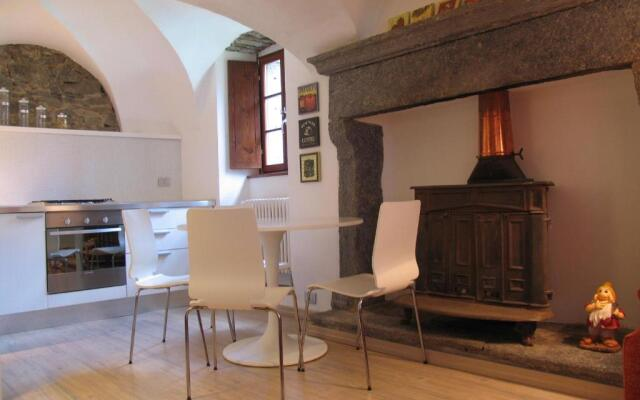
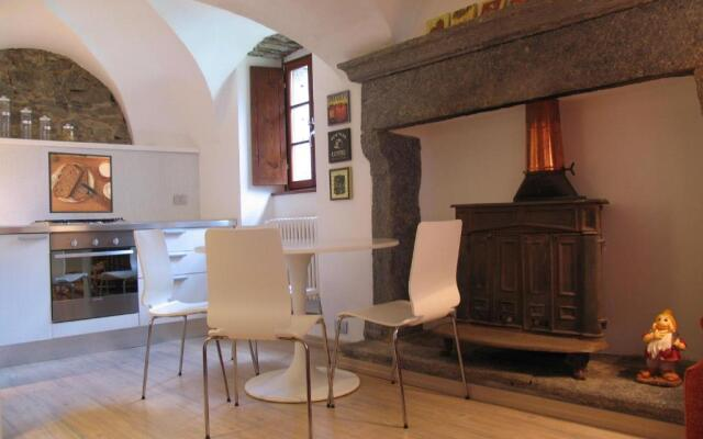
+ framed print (81, 183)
